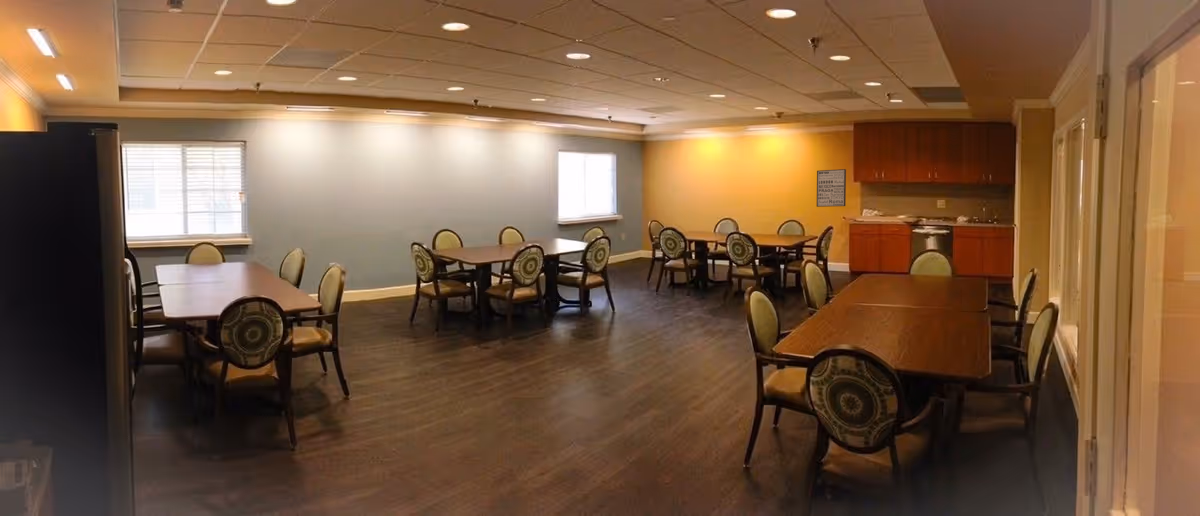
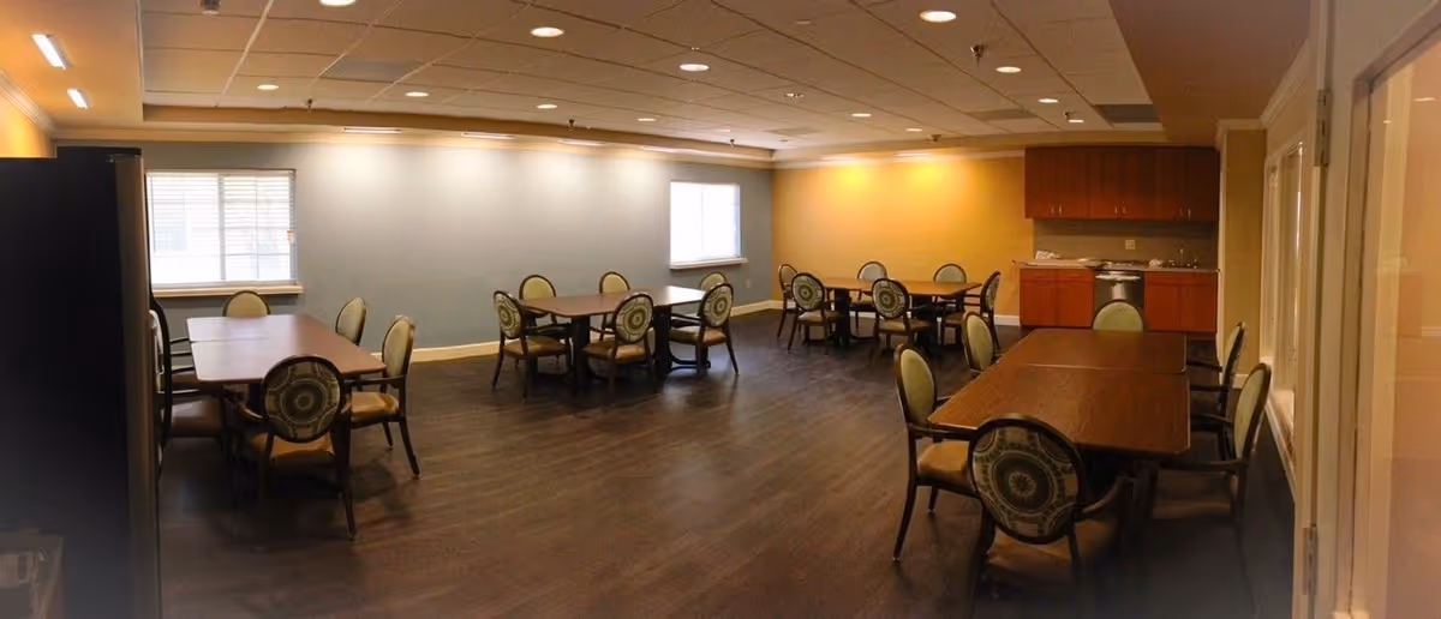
- wall art (831, 188)
